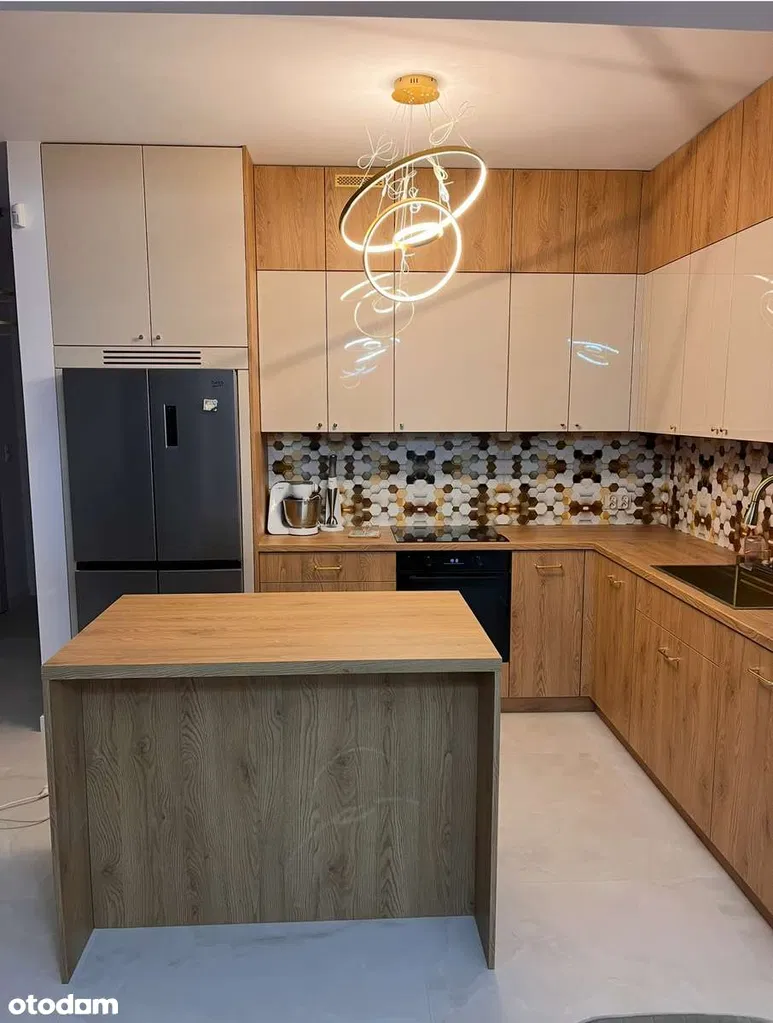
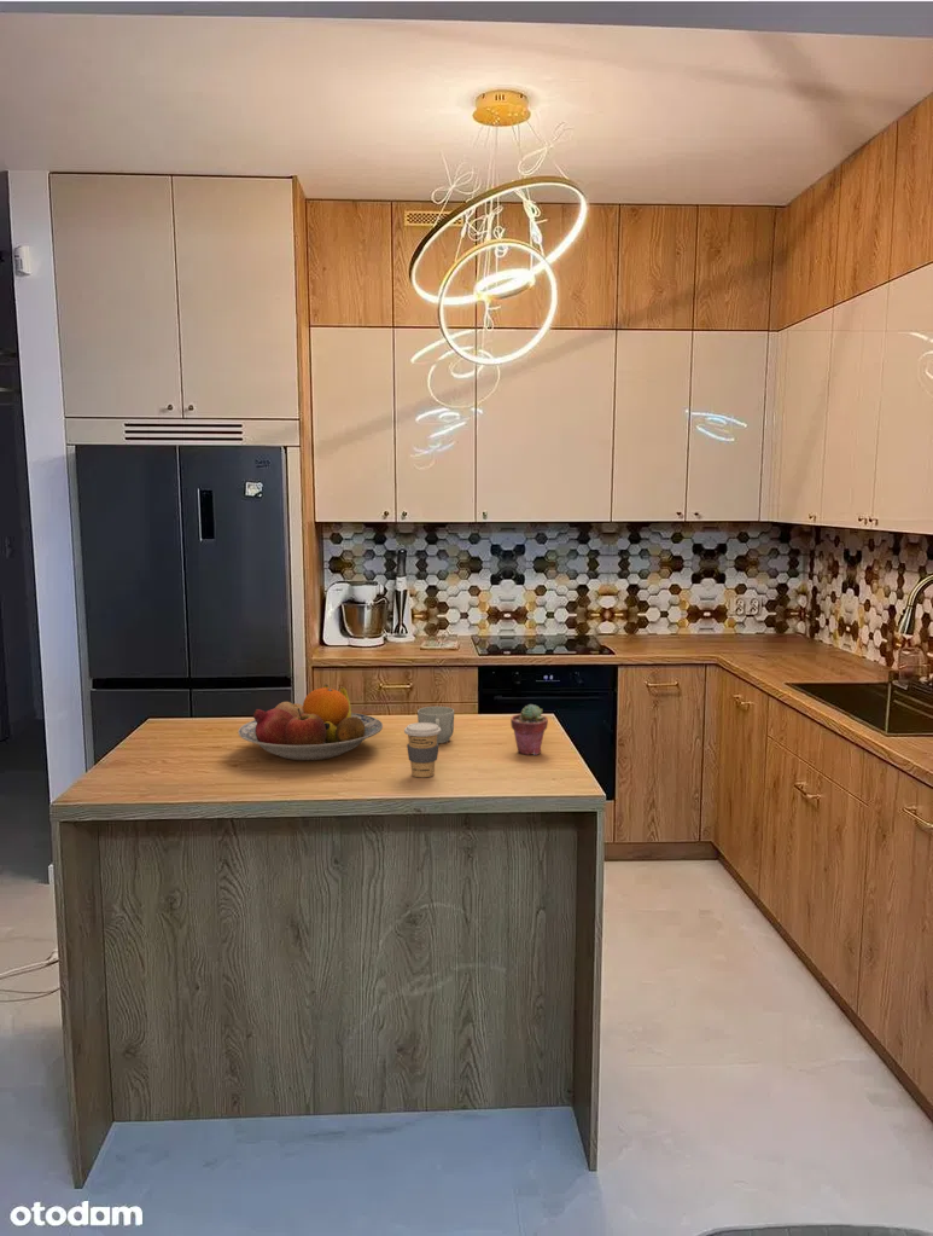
+ coffee cup (422, 749)
+ potted succulent (529, 727)
+ mug (436, 724)
+ fruit bowl (310, 721)
